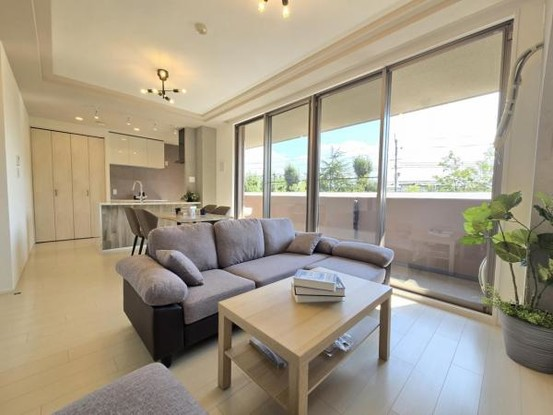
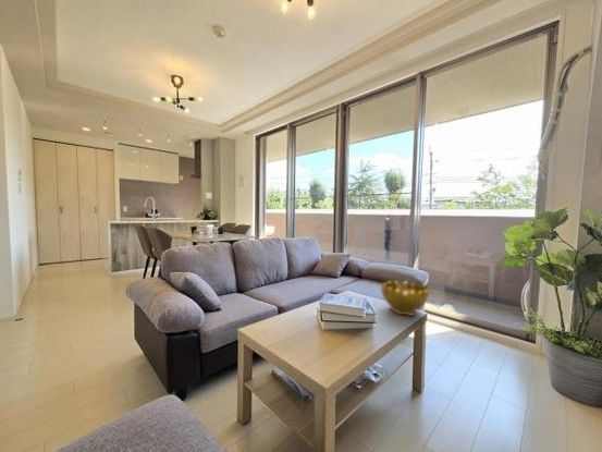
+ decorative bowl (404, 296)
